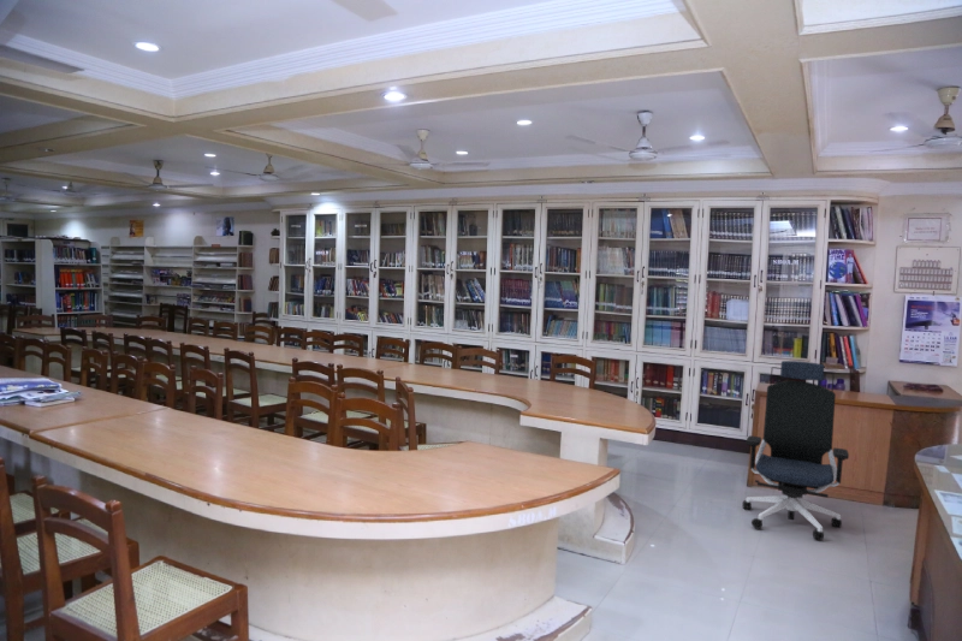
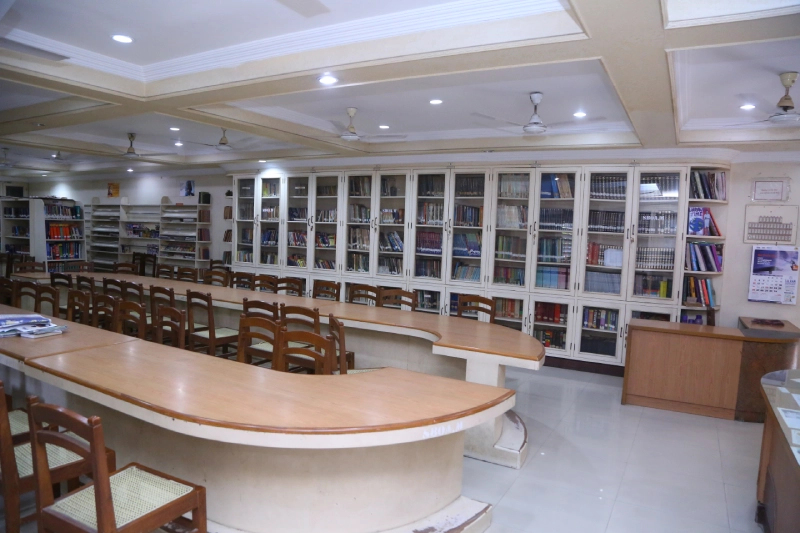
- office chair (795, 441)
